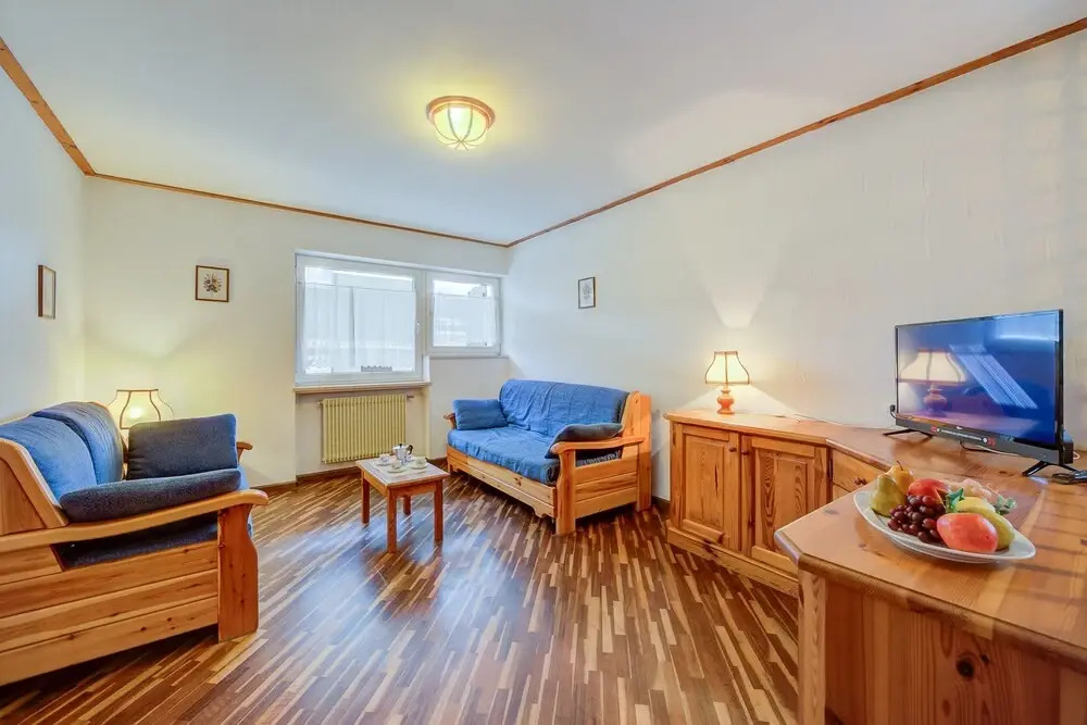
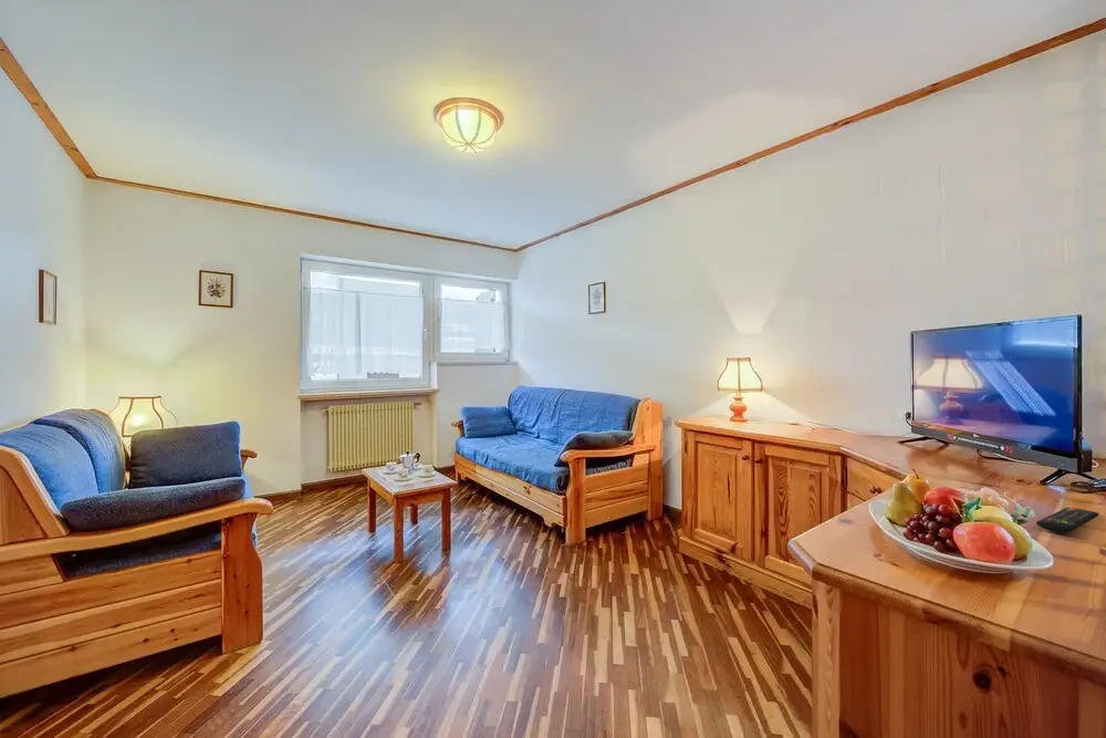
+ remote control (1068, 519)
